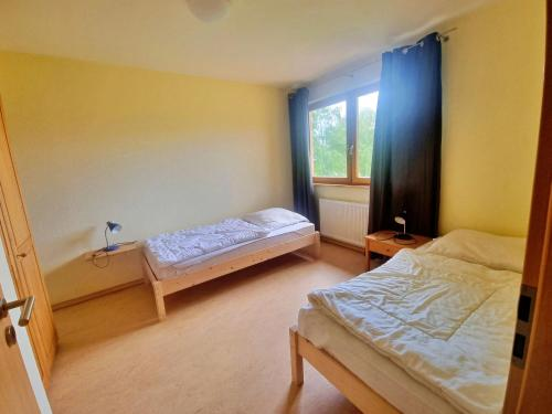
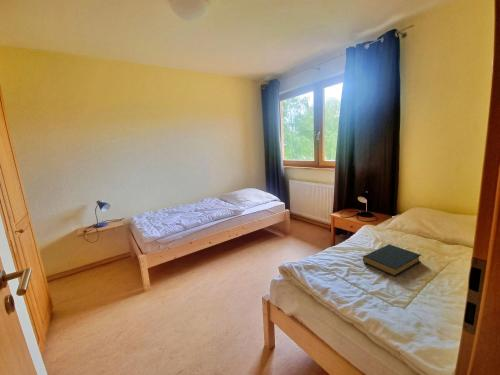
+ hardback book (391, 258)
